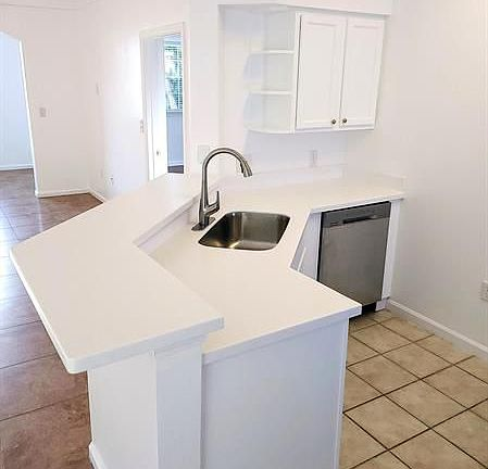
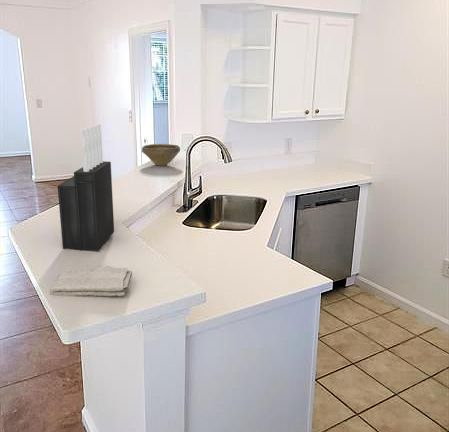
+ bowl (161, 155)
+ washcloth (93, 280)
+ knife block (82, 185)
